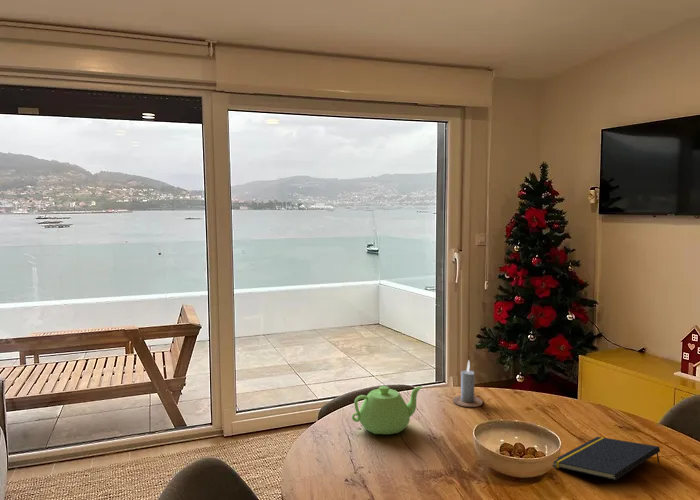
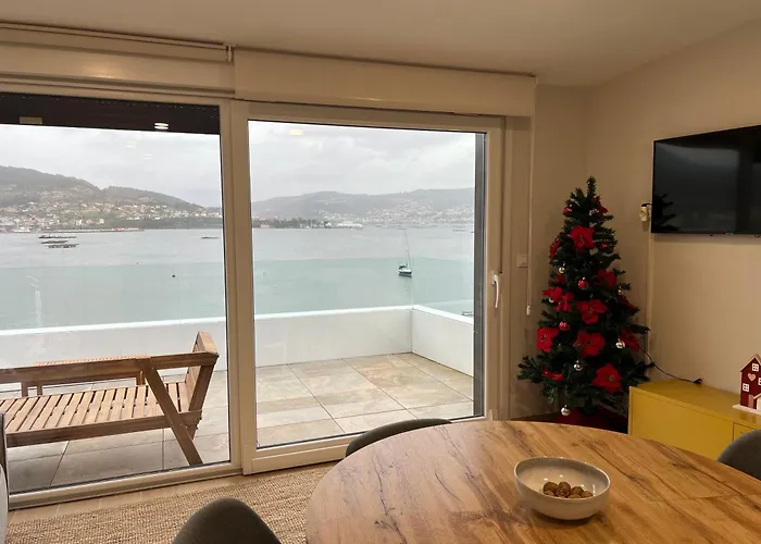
- teapot (387, 407)
- candle (467, 380)
- notepad (605, 456)
